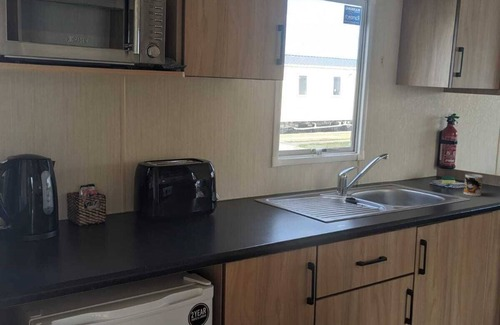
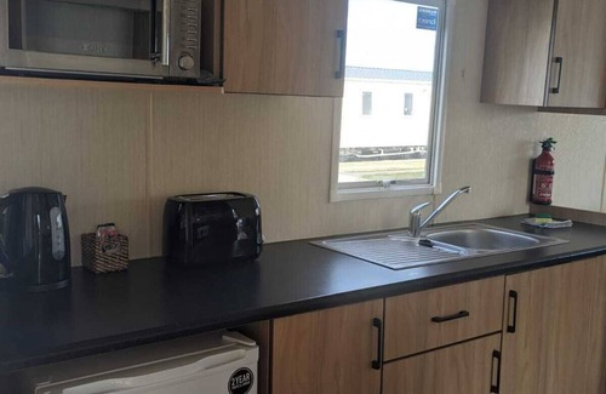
- mug (474, 184)
